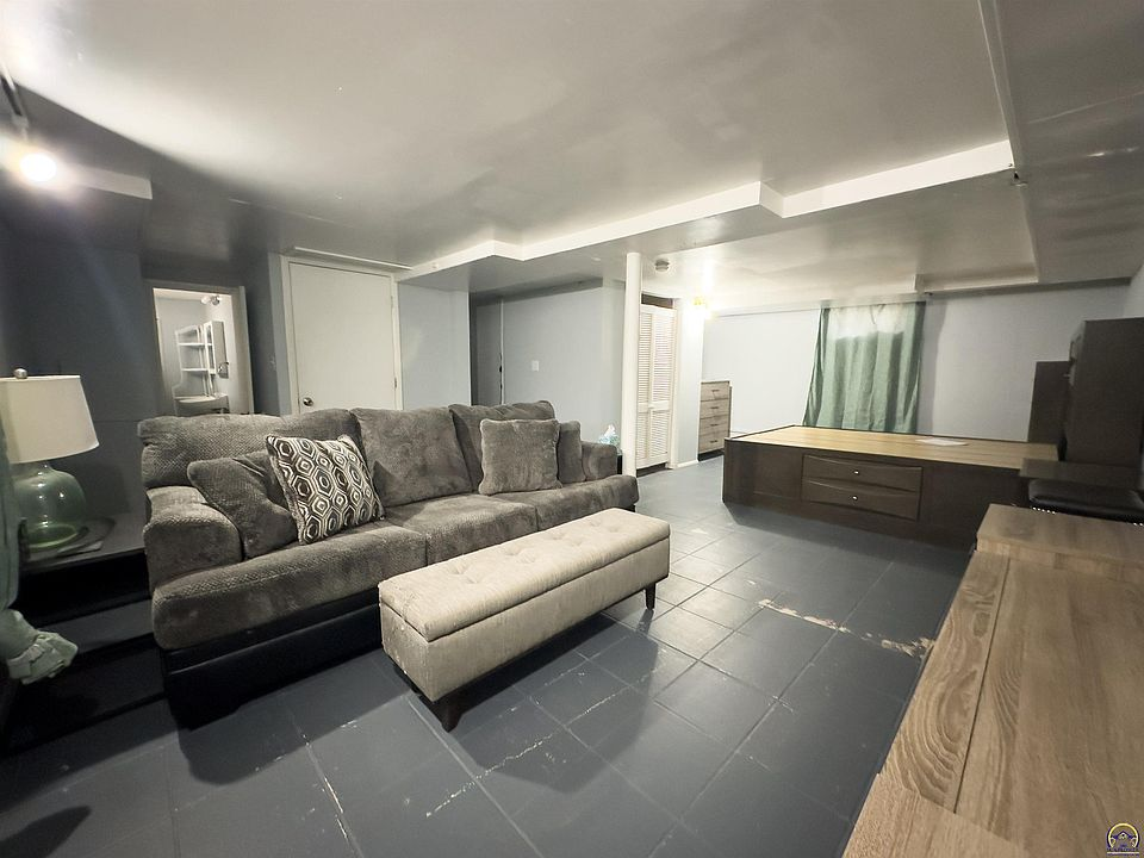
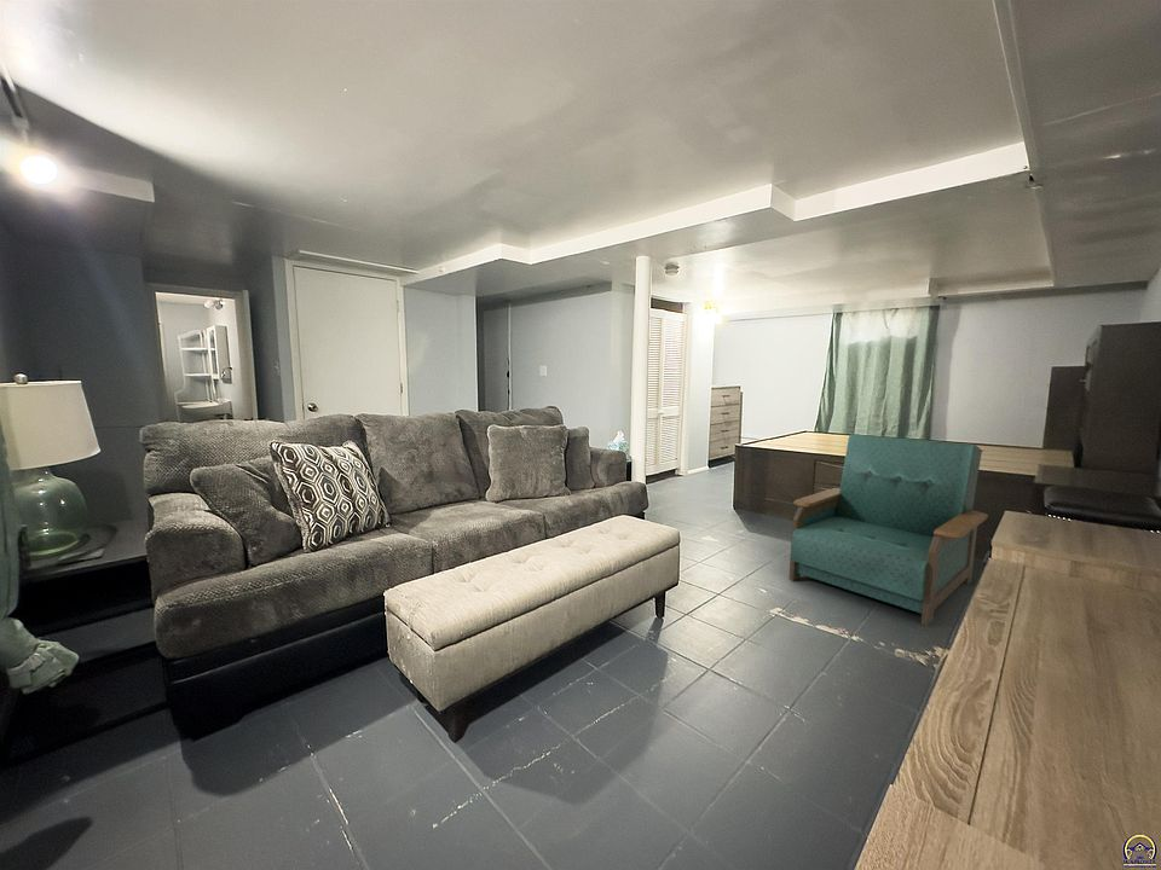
+ armchair (885, 512)
